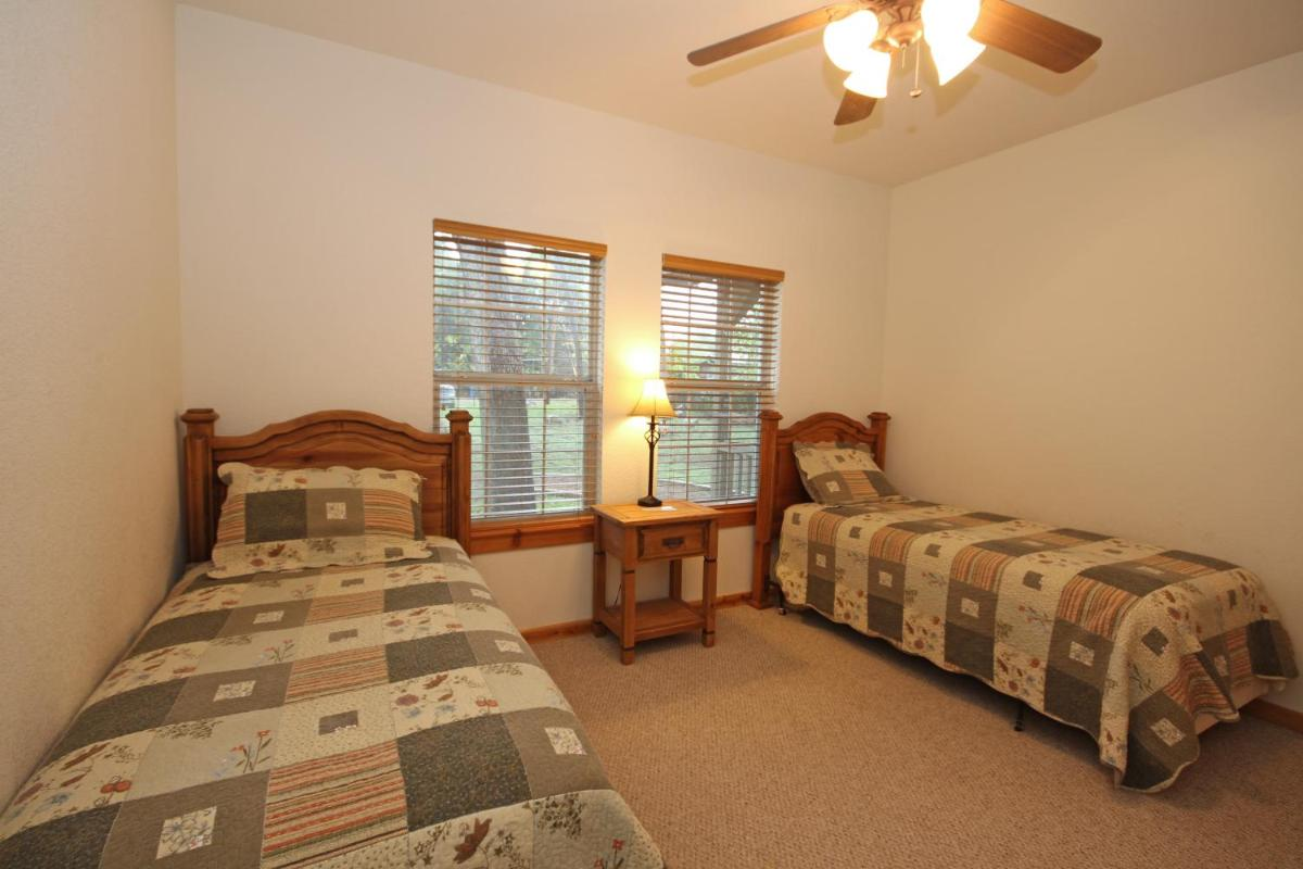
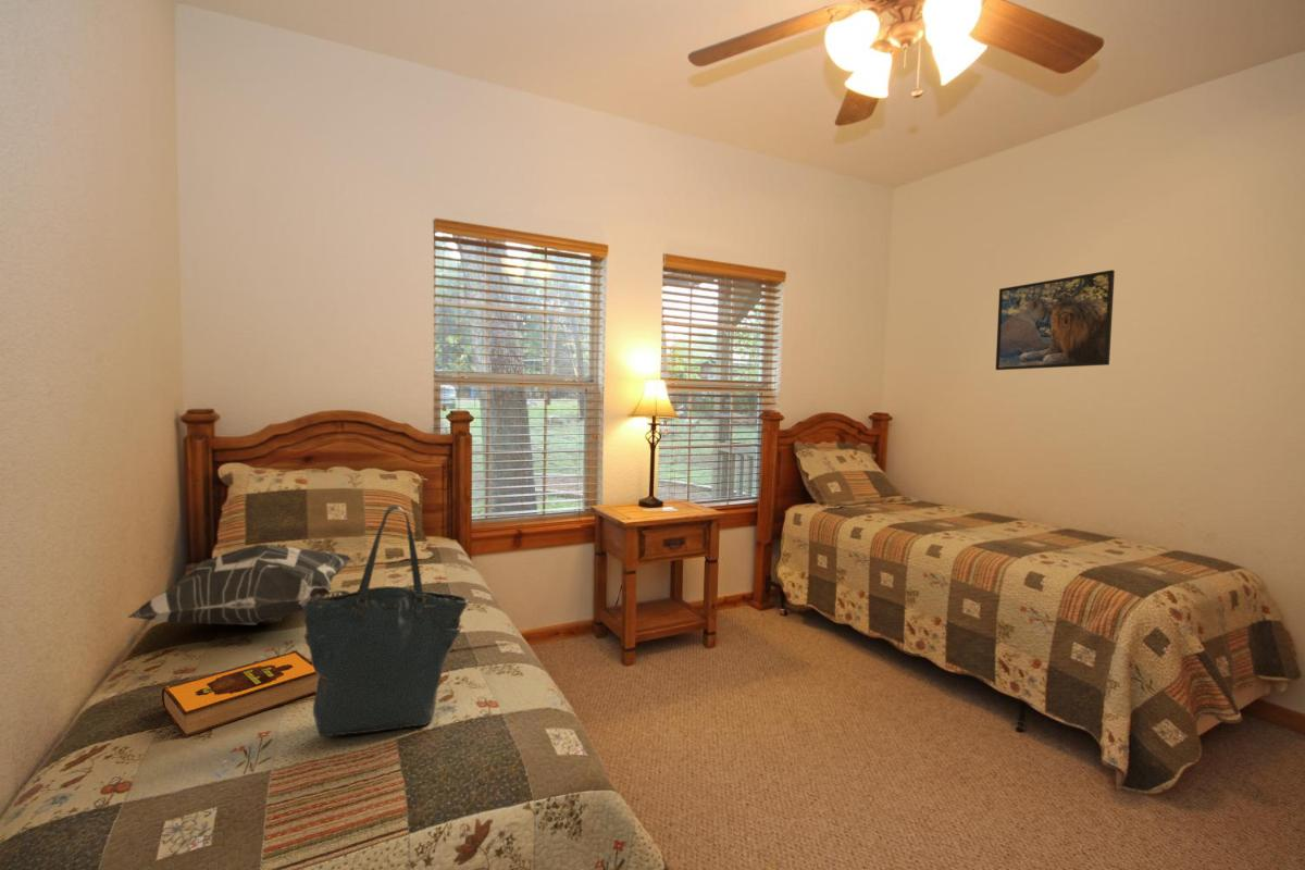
+ decorative pillow (262, 583)
+ tote bag (389, 616)
+ hardback book (245, 687)
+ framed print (1049, 324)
